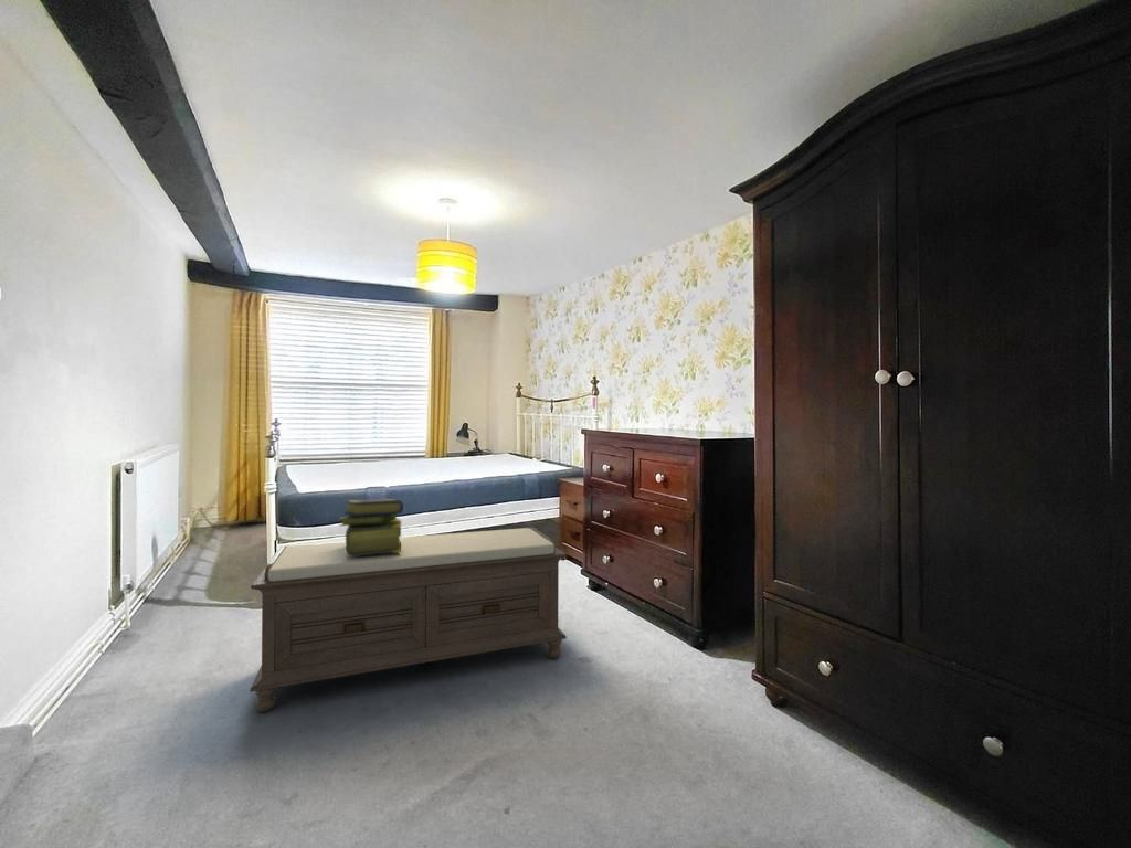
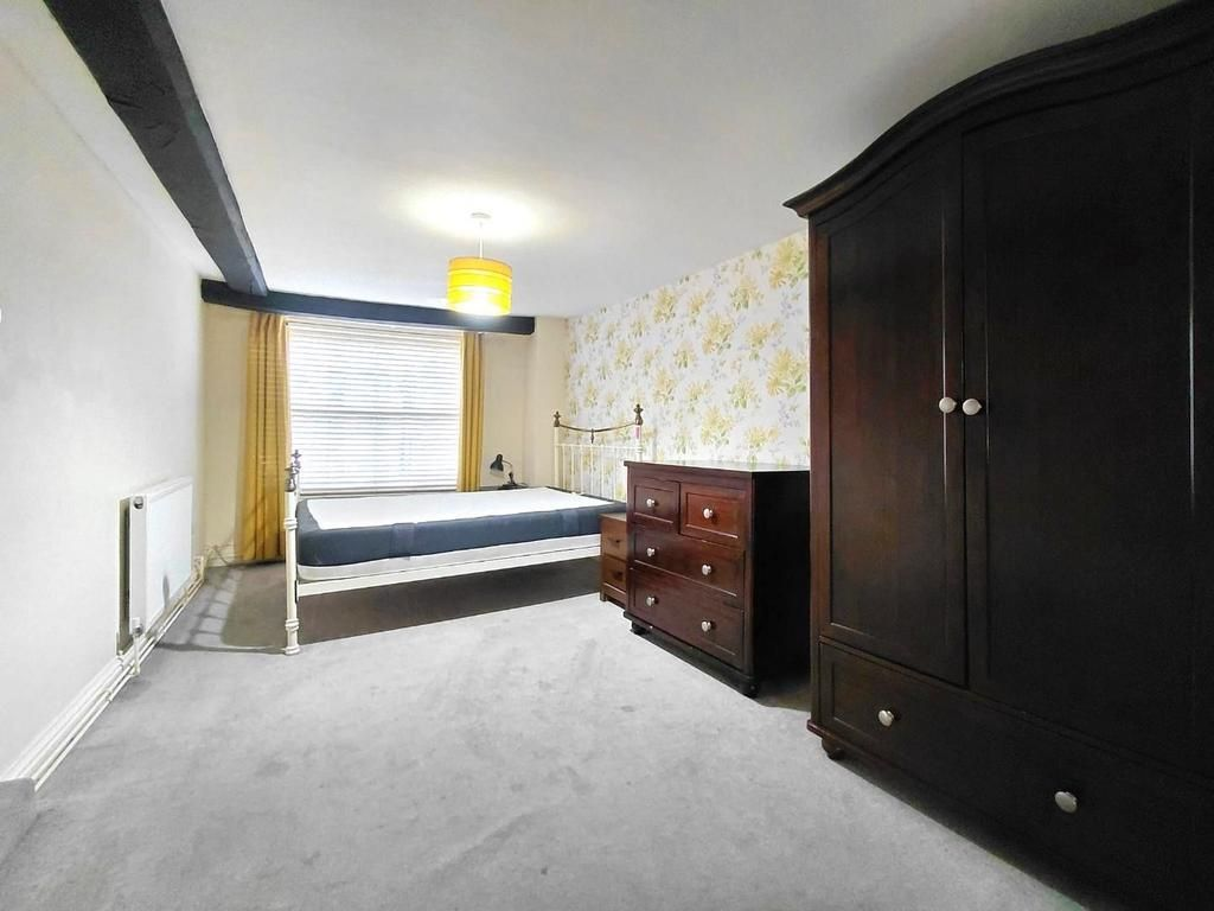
- bench (421, 603)
- stack of books (371, 522)
